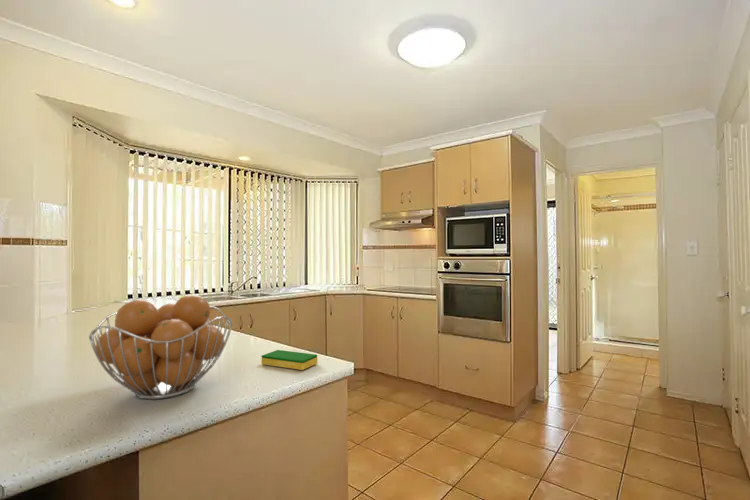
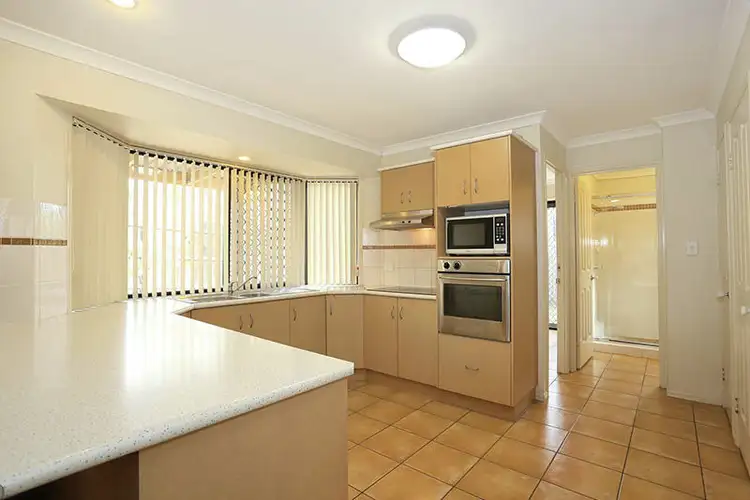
- fruit basket (166, 342)
- dish sponge (289, 359)
